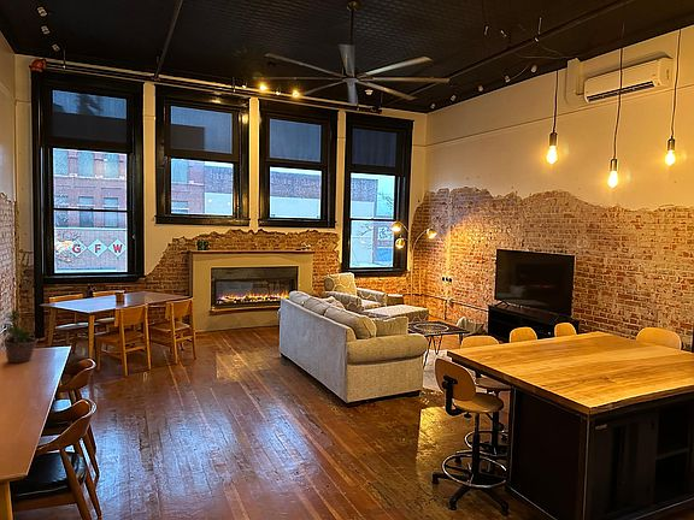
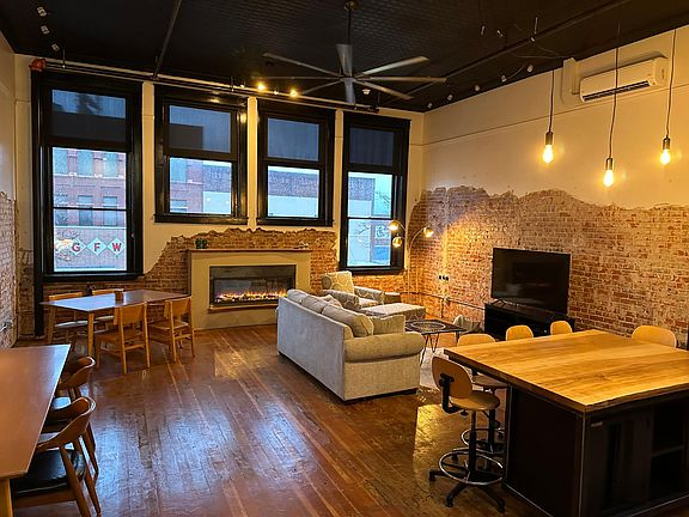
- potted plant (20, 333)
